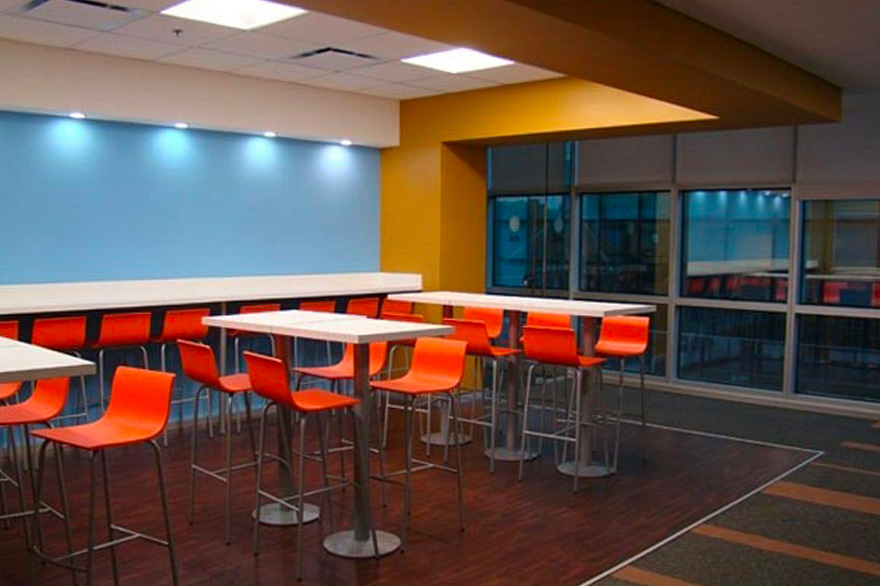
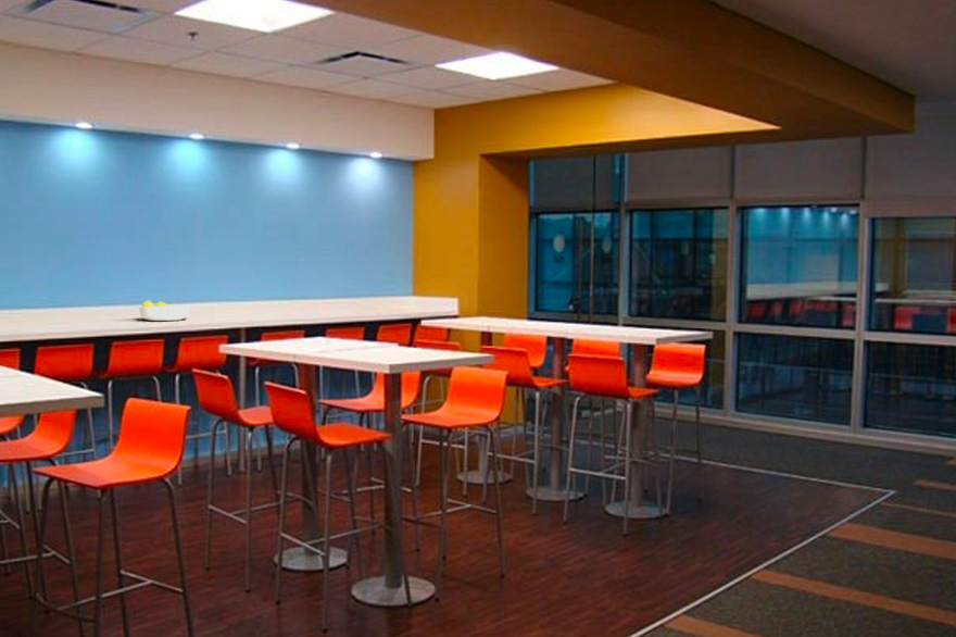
+ fruit bowl (164, 310)
